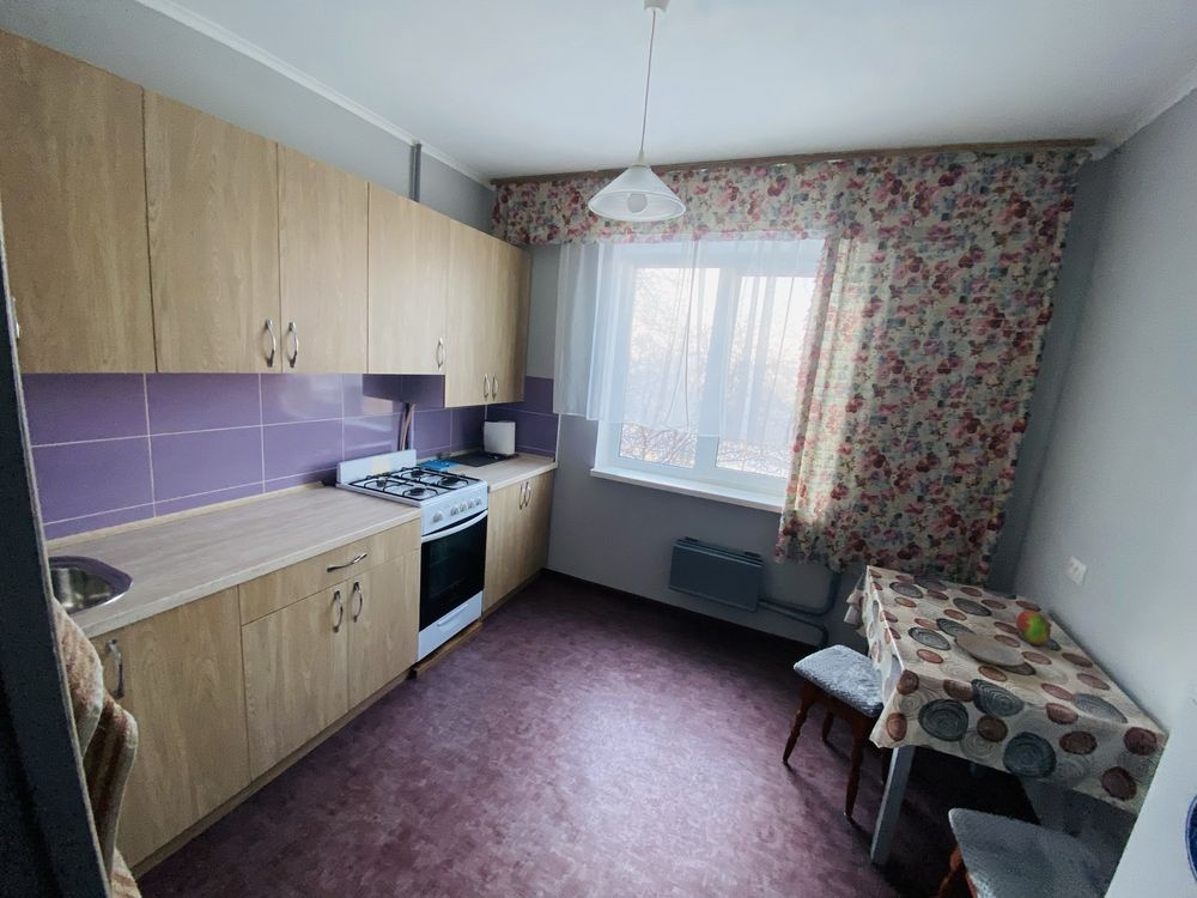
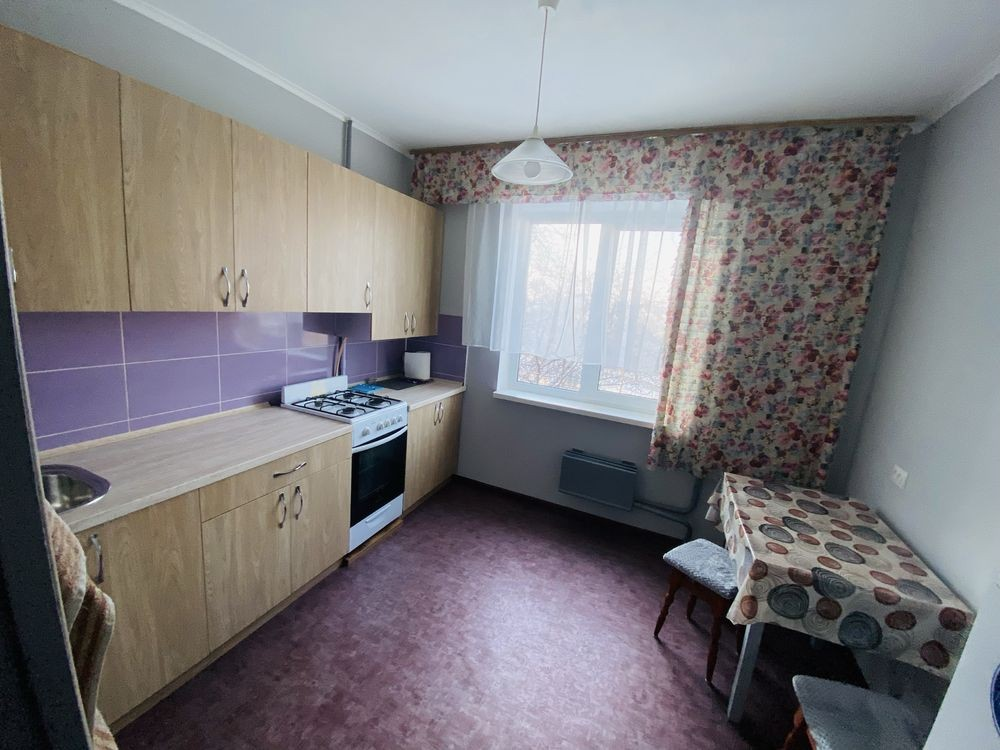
- fruit (1033, 627)
- plate (989, 651)
